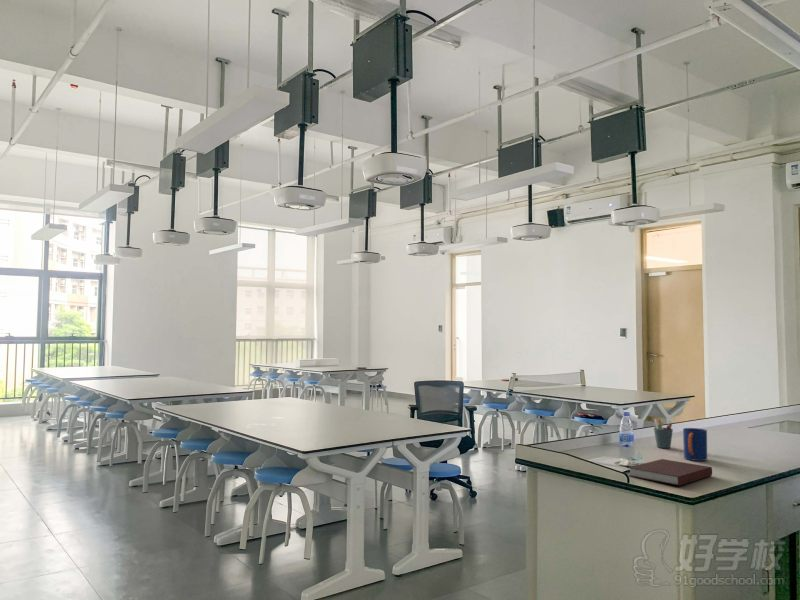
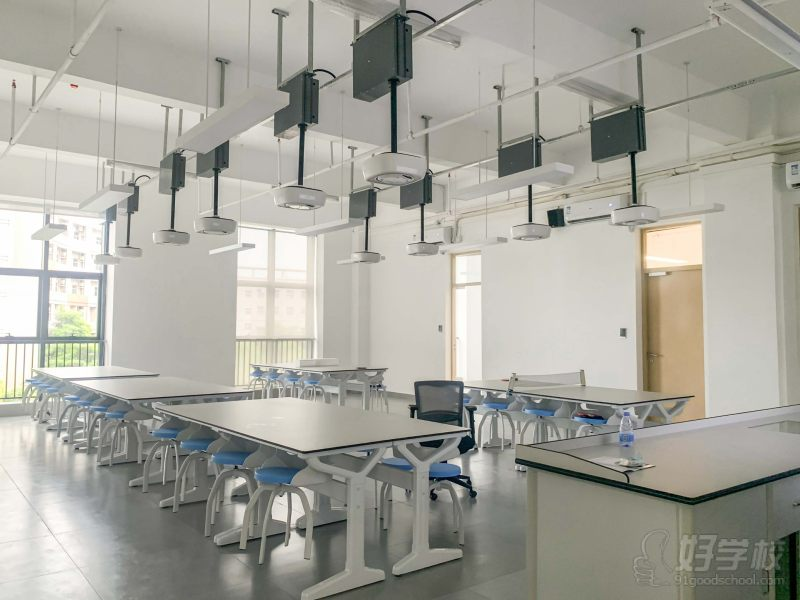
- mug (694, 444)
- pen holder (663, 432)
- notebook (670, 471)
